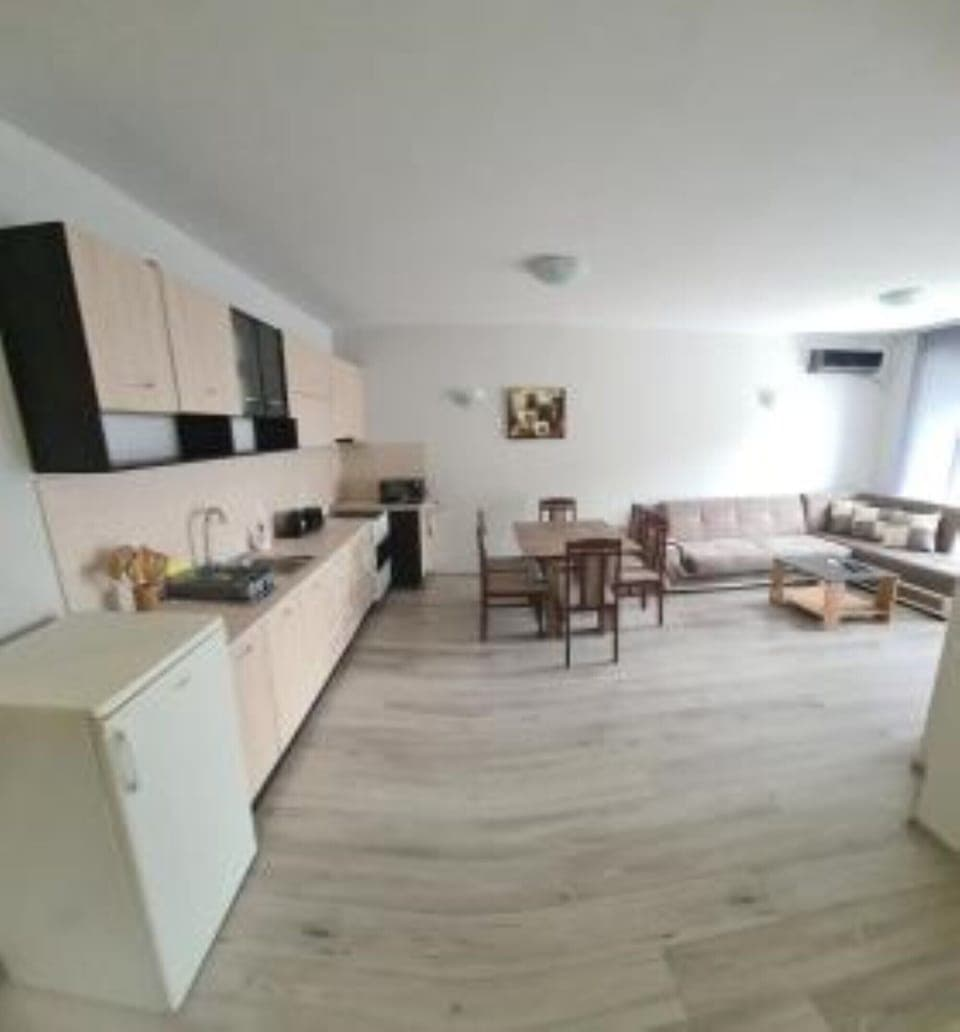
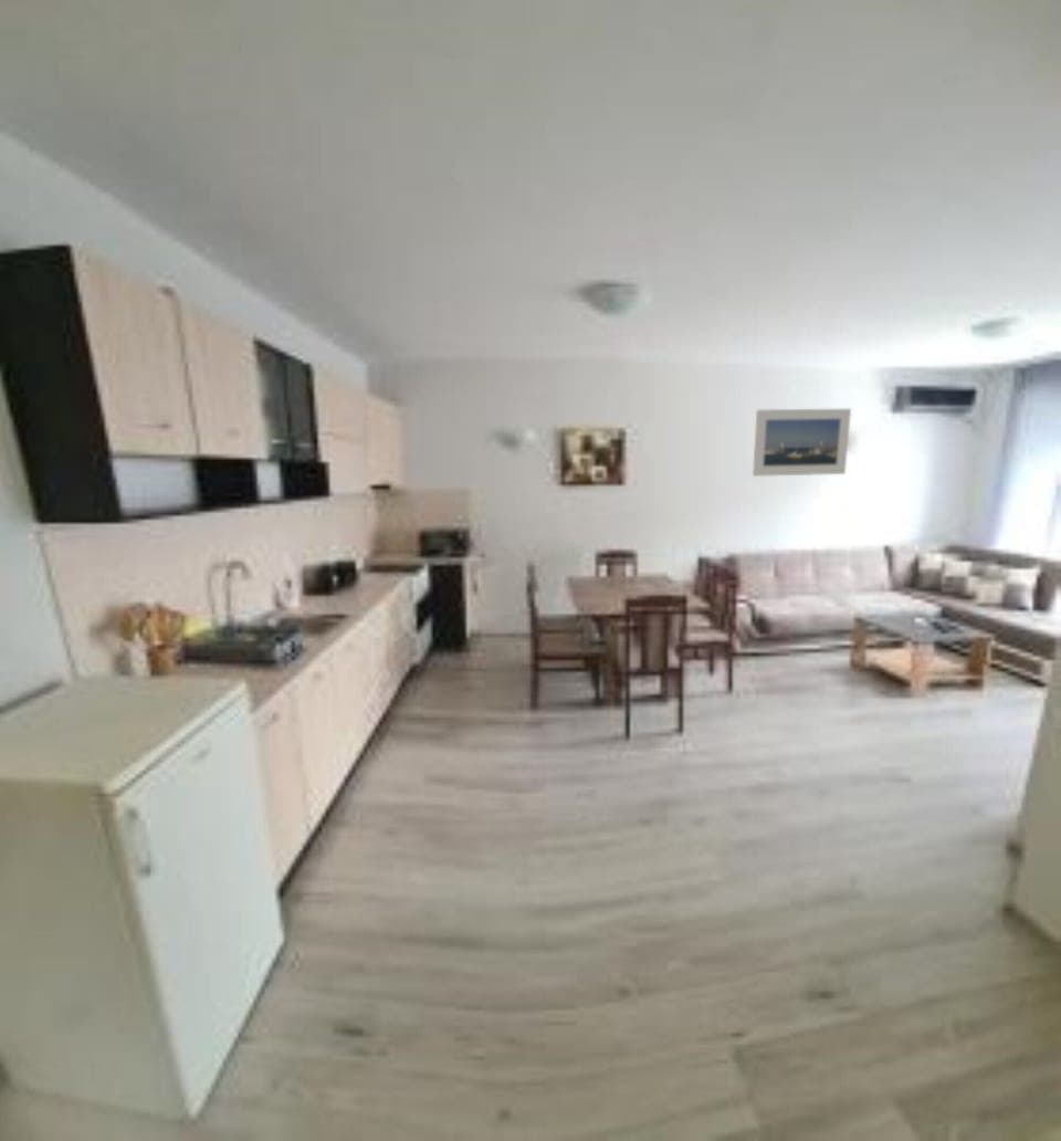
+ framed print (801, 442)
